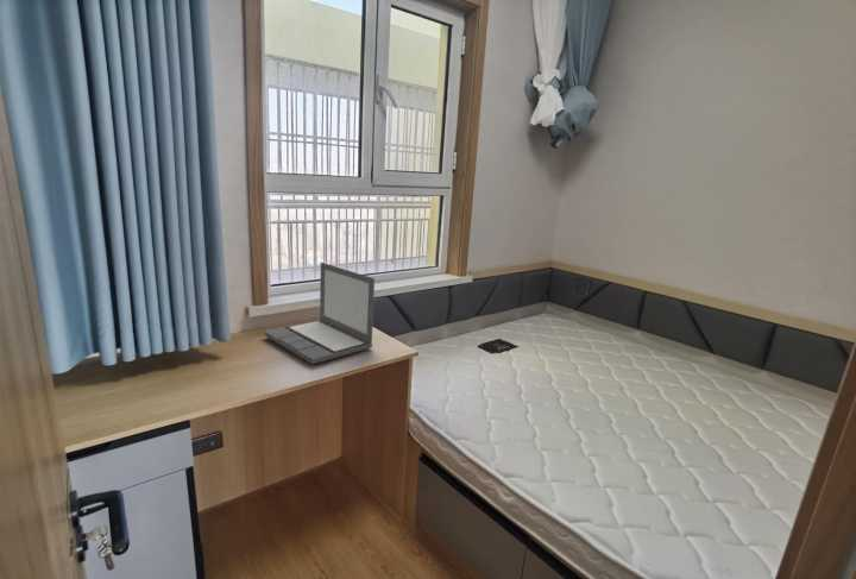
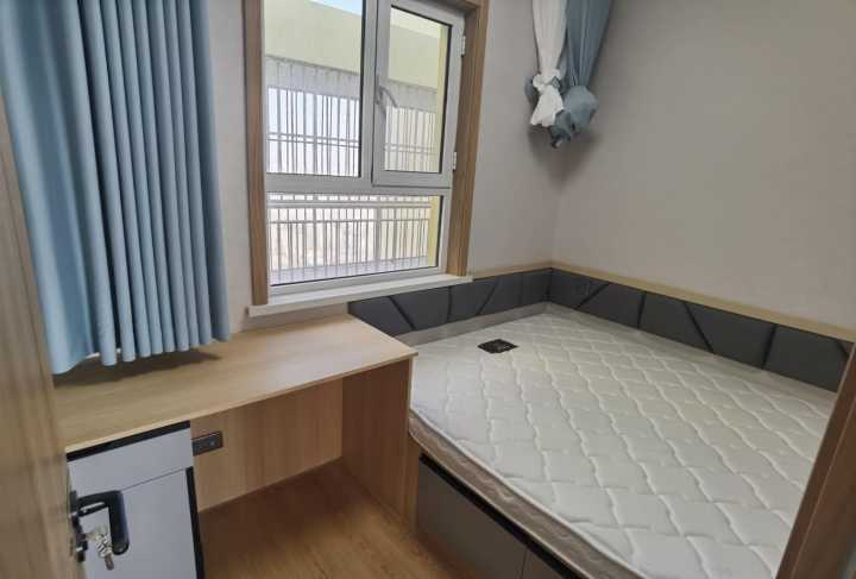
- laptop (320, 308)
